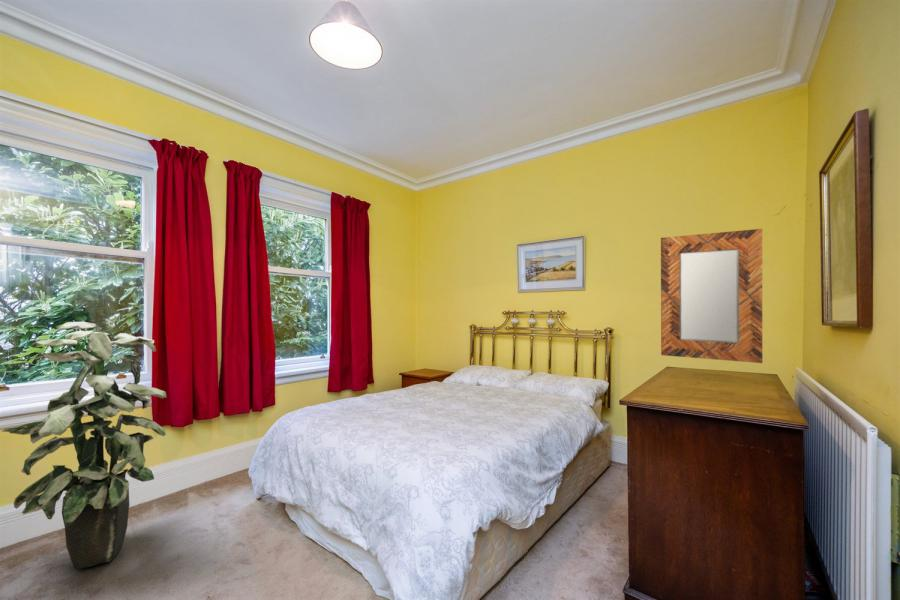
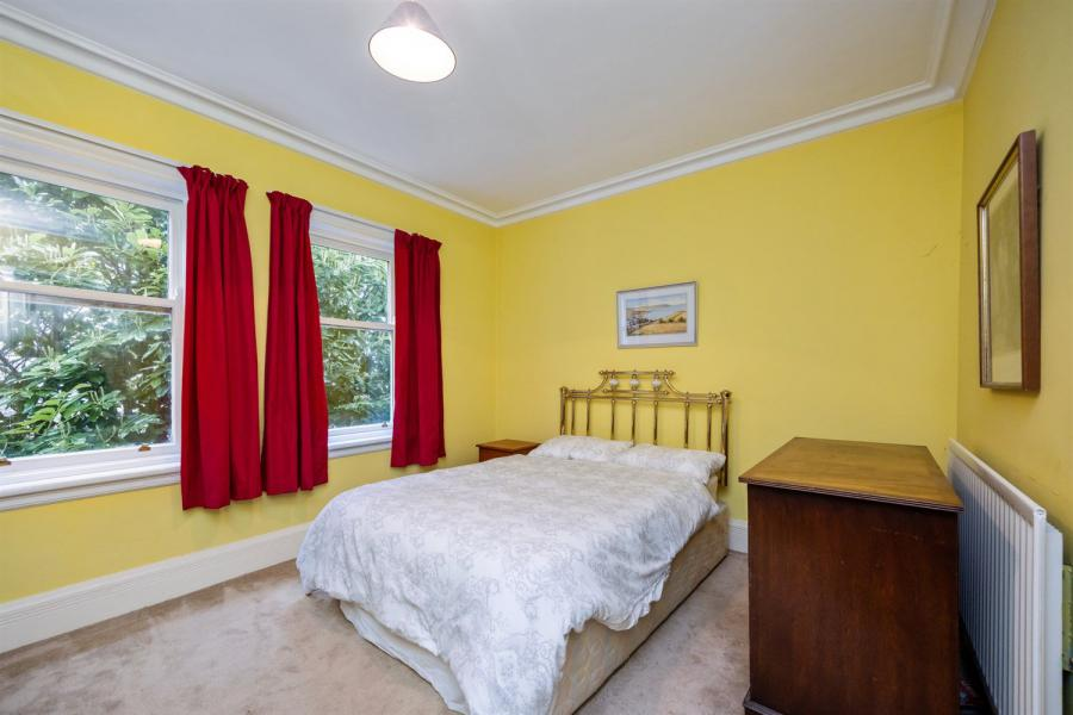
- home mirror (708, 296)
- indoor plant (91, 438)
